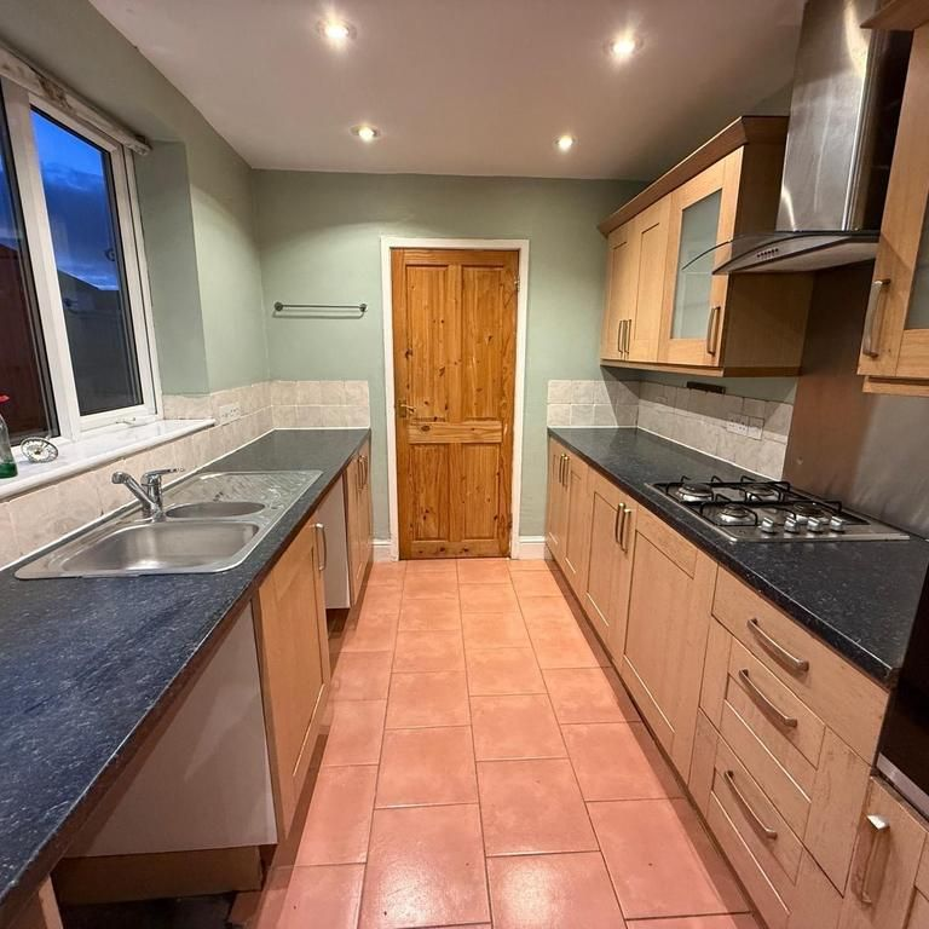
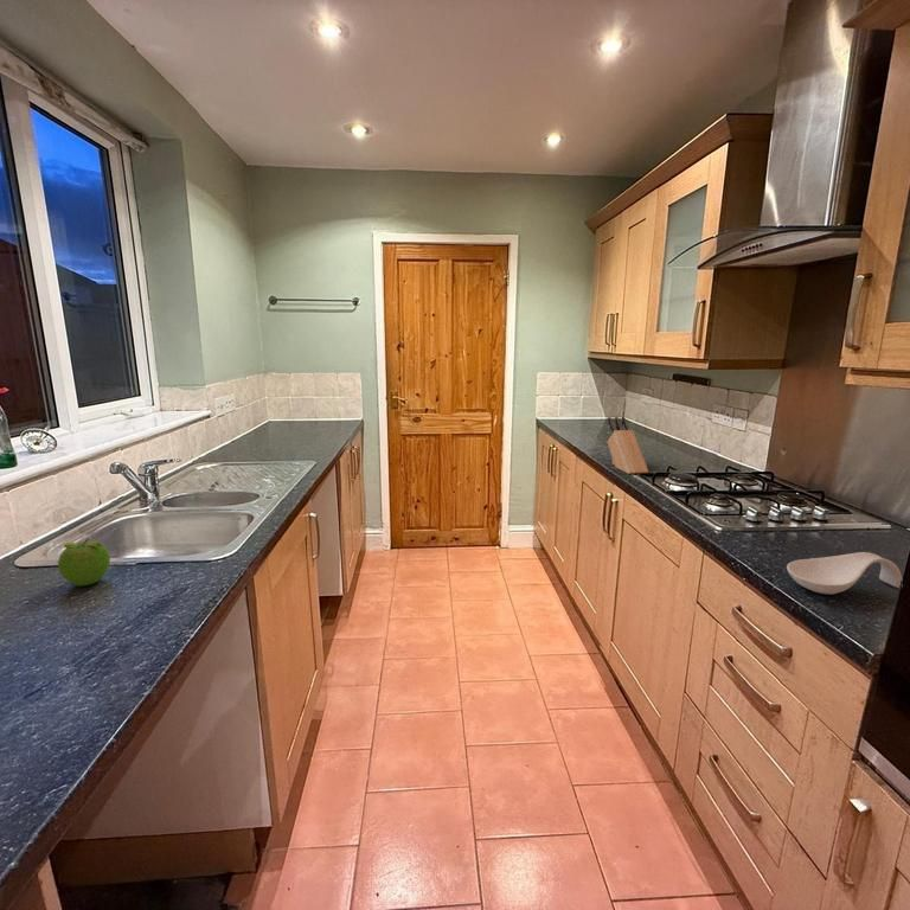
+ spoon rest (845, 571)
+ knife block (626, 443)
+ fruit (84, 560)
